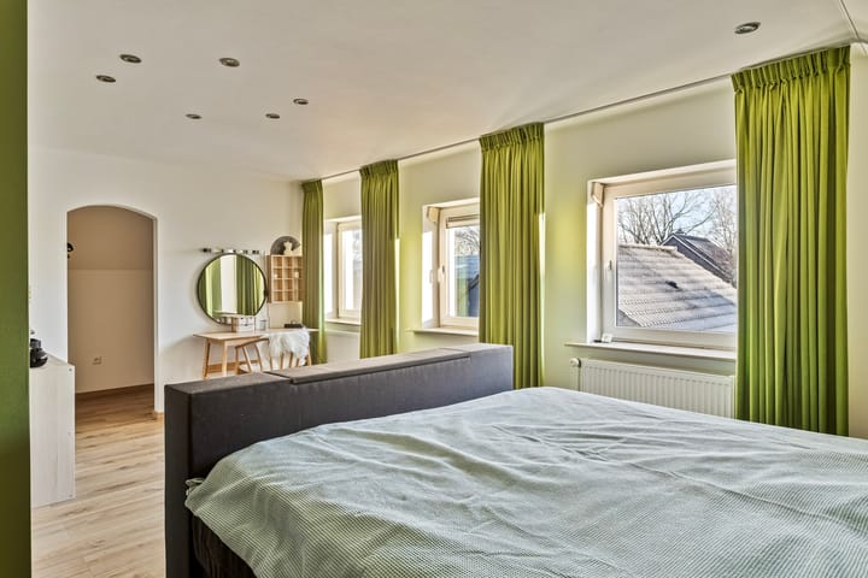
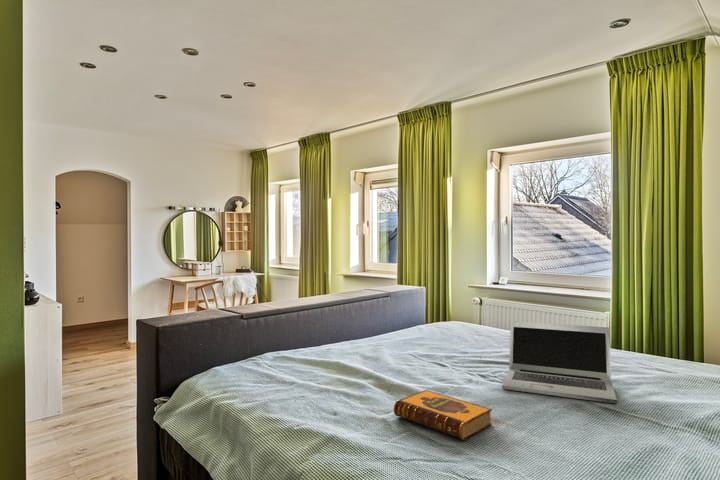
+ hardback book (441, 412)
+ laptop (557, 357)
